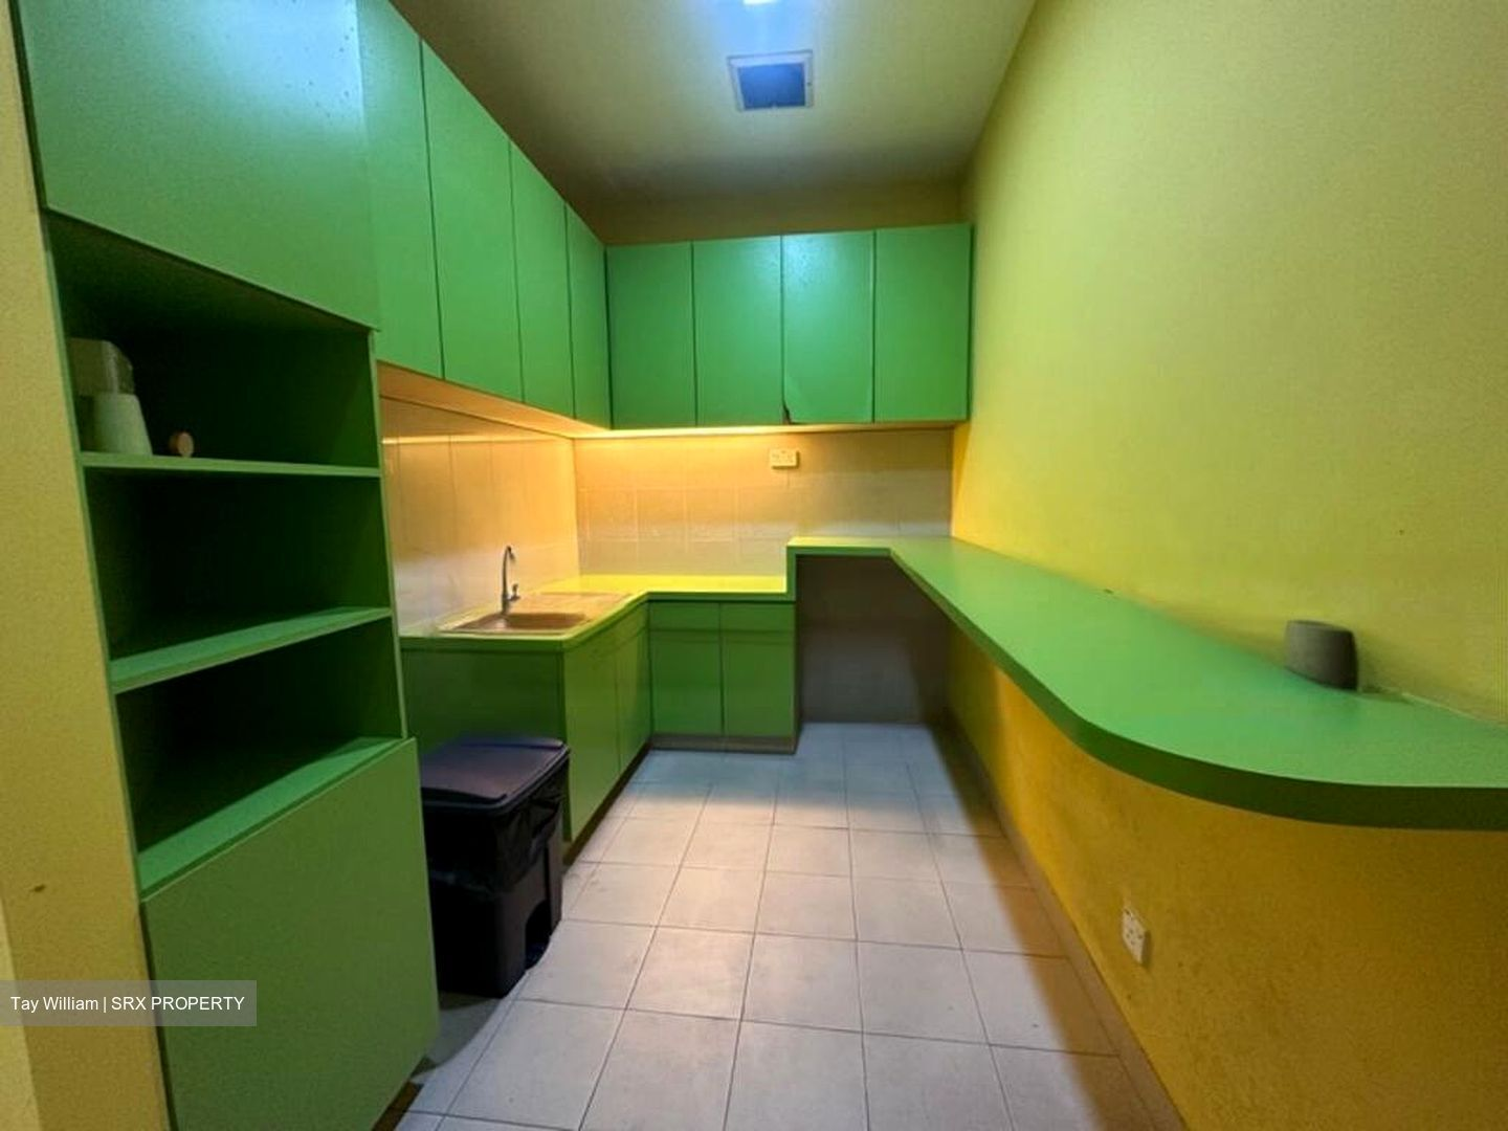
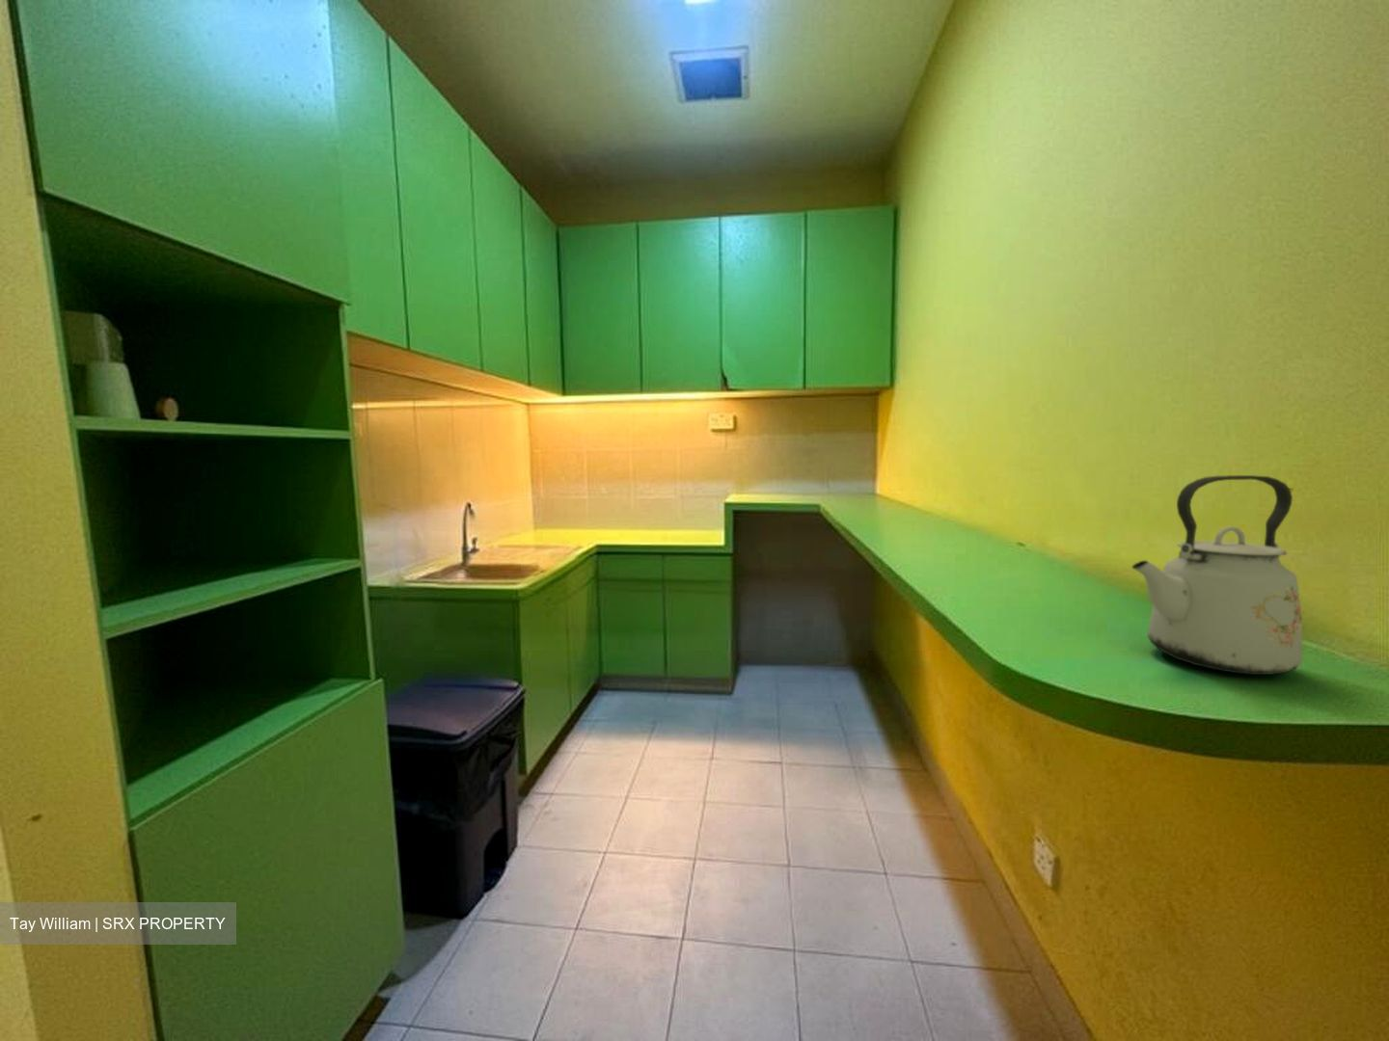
+ kettle (1206, 571)
